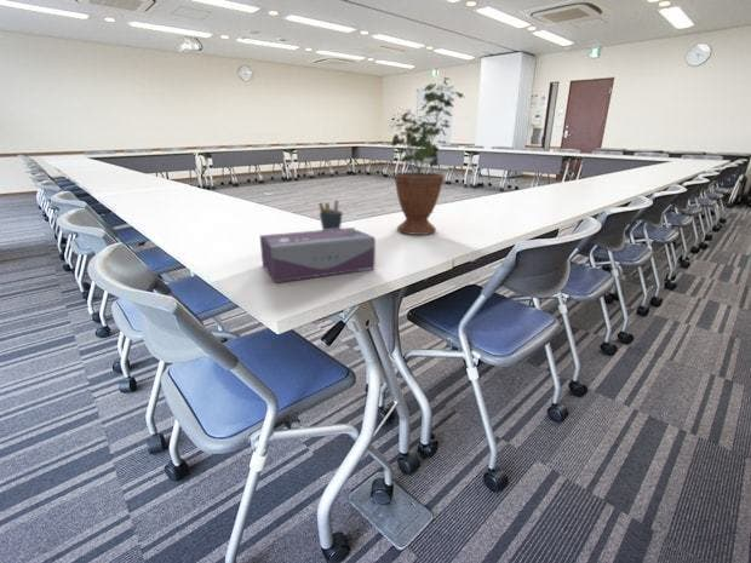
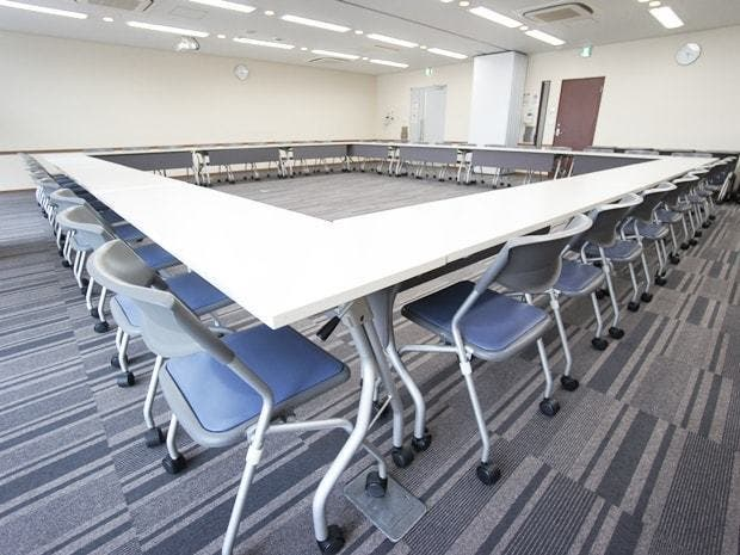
- tissue box (316, 251)
- pen holder (331, 217)
- potted plant (424, 157)
